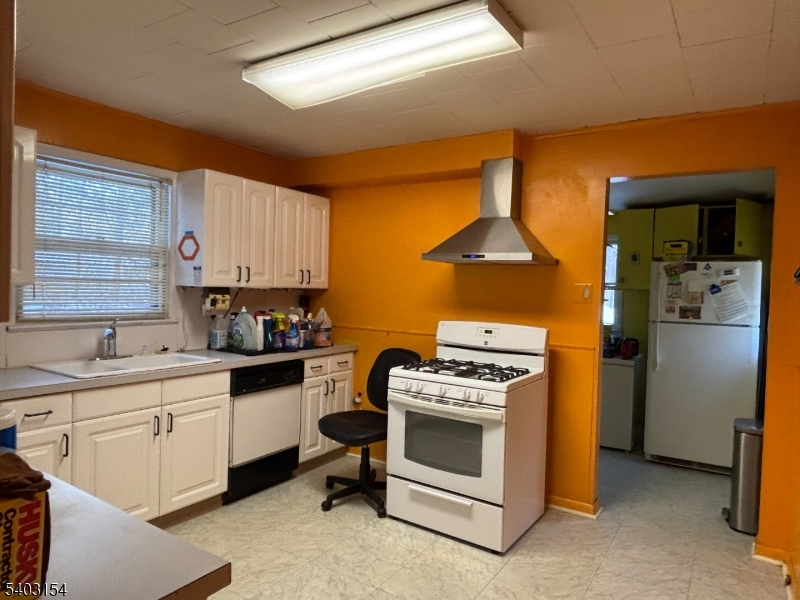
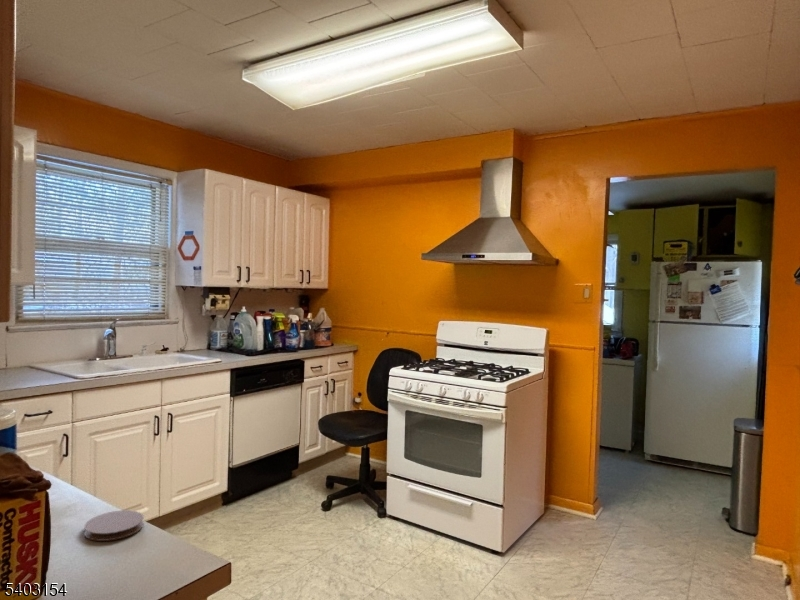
+ coaster (114, 524)
